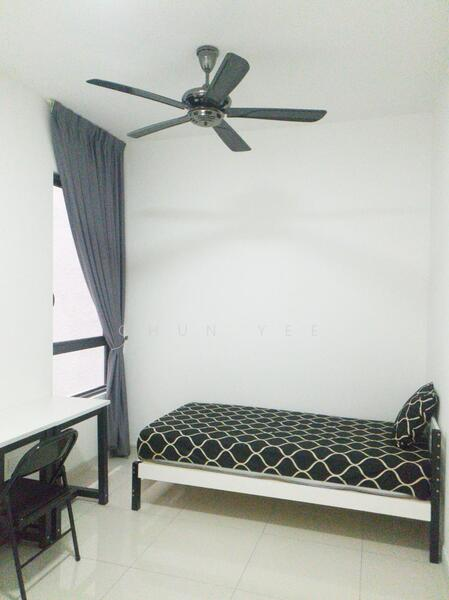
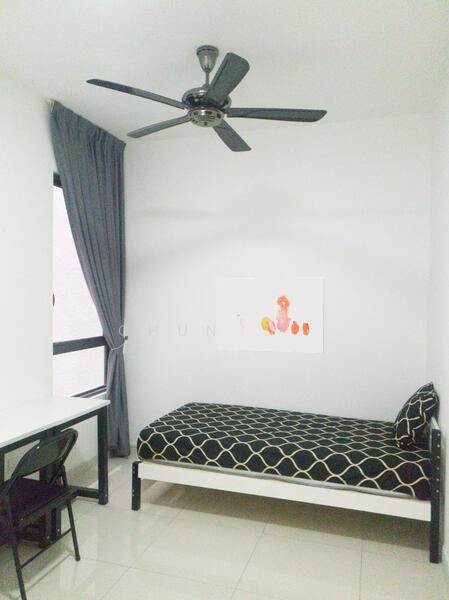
+ wall art (268, 314)
